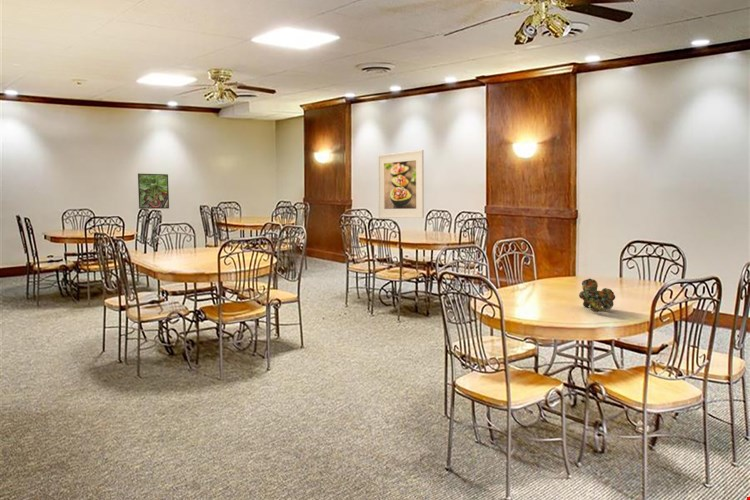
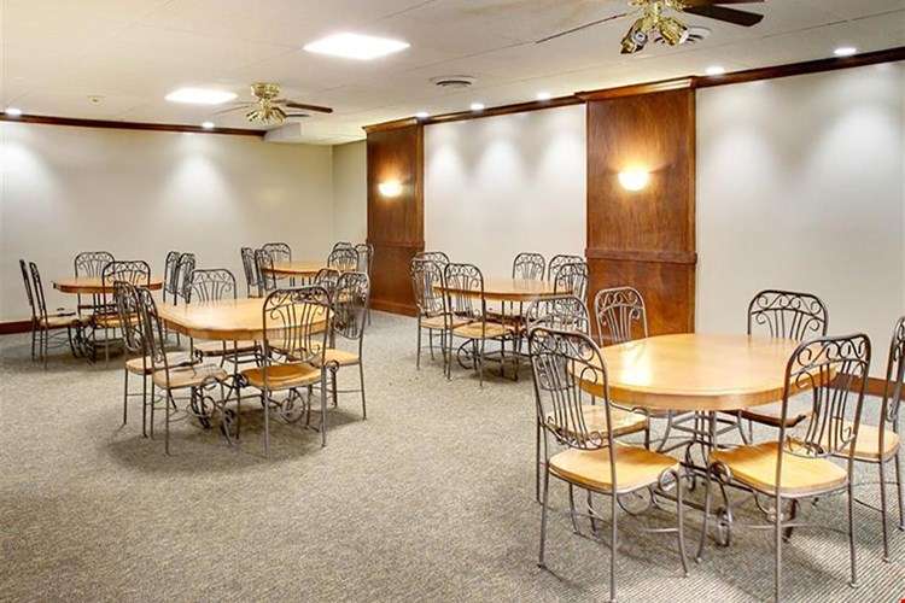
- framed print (399, 185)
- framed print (153, 191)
- decorative ball (596, 294)
